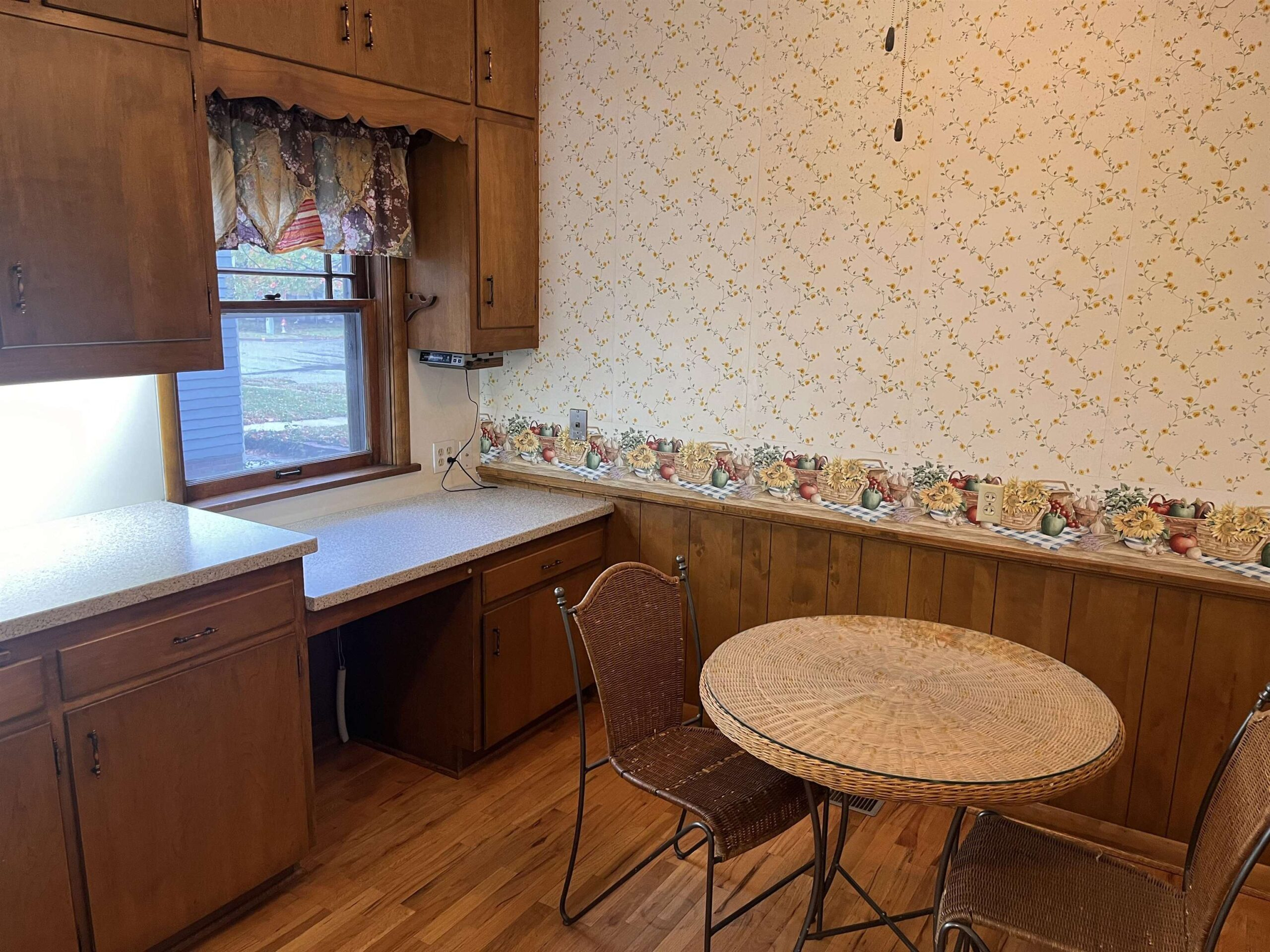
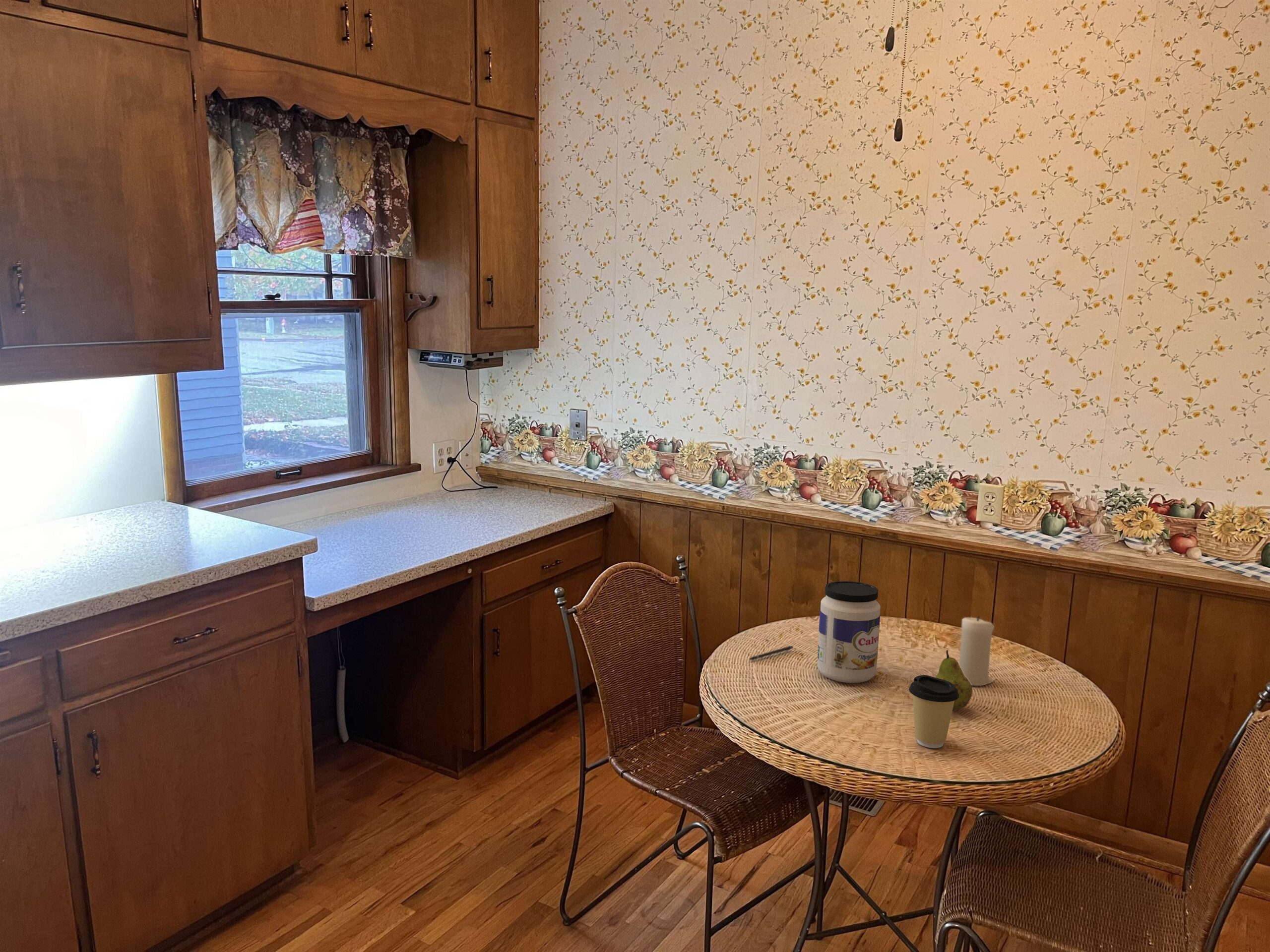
+ coffee cup (932, 712)
+ fruit (953, 680)
+ jar (848, 631)
+ candle (977, 648)
+ pen (770, 653)
